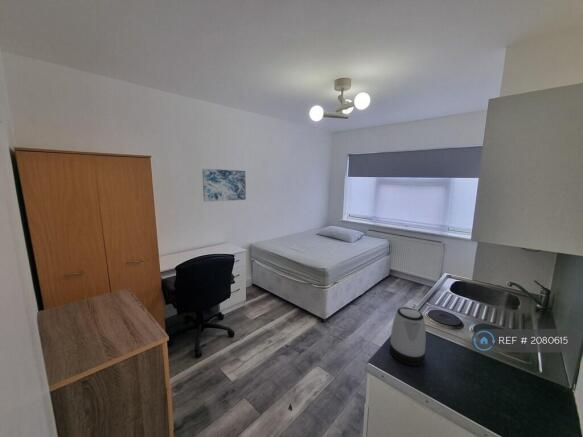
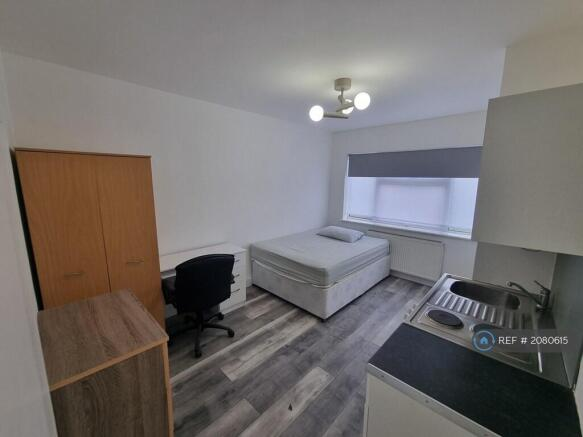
- wall art (225, 185)
- kettle (407, 330)
